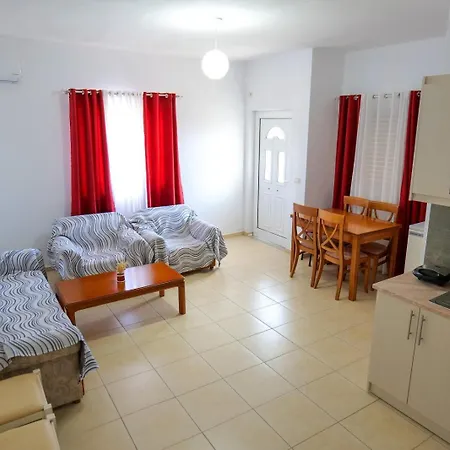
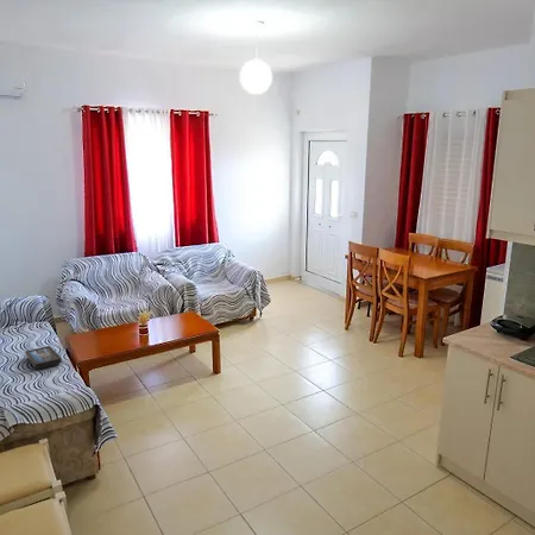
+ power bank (43, 358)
